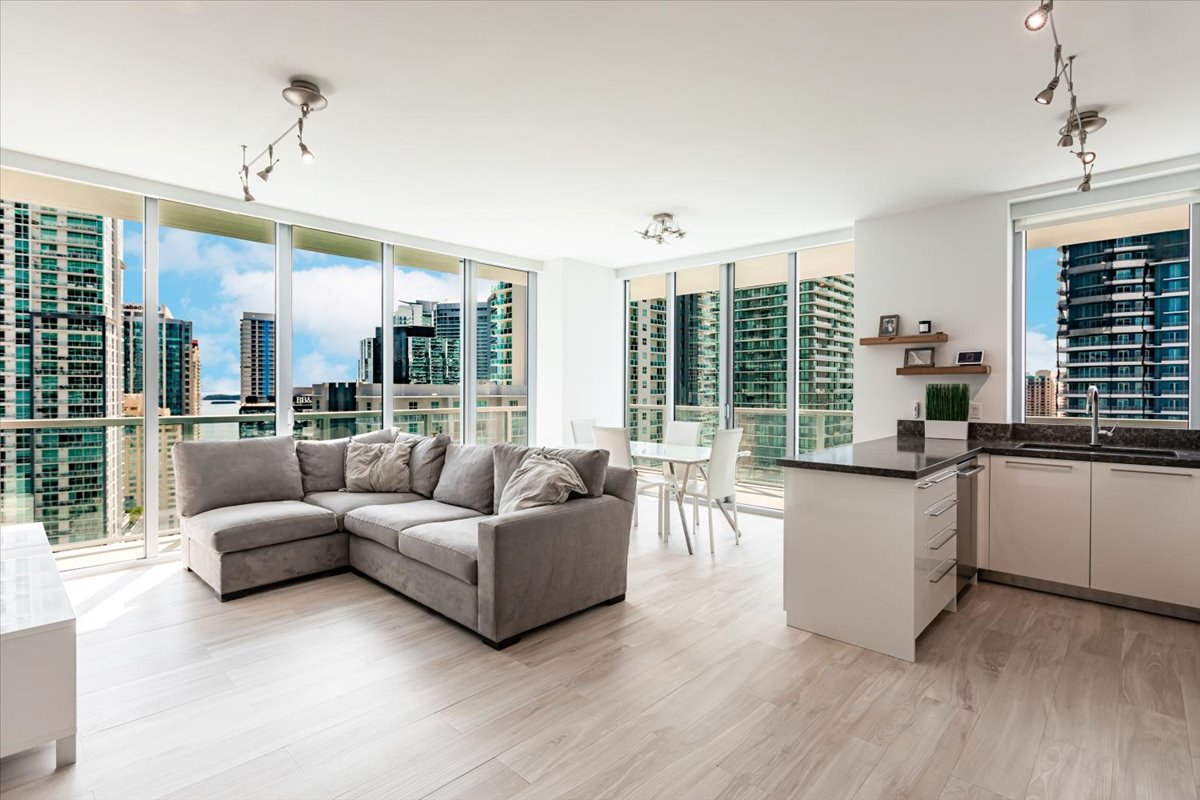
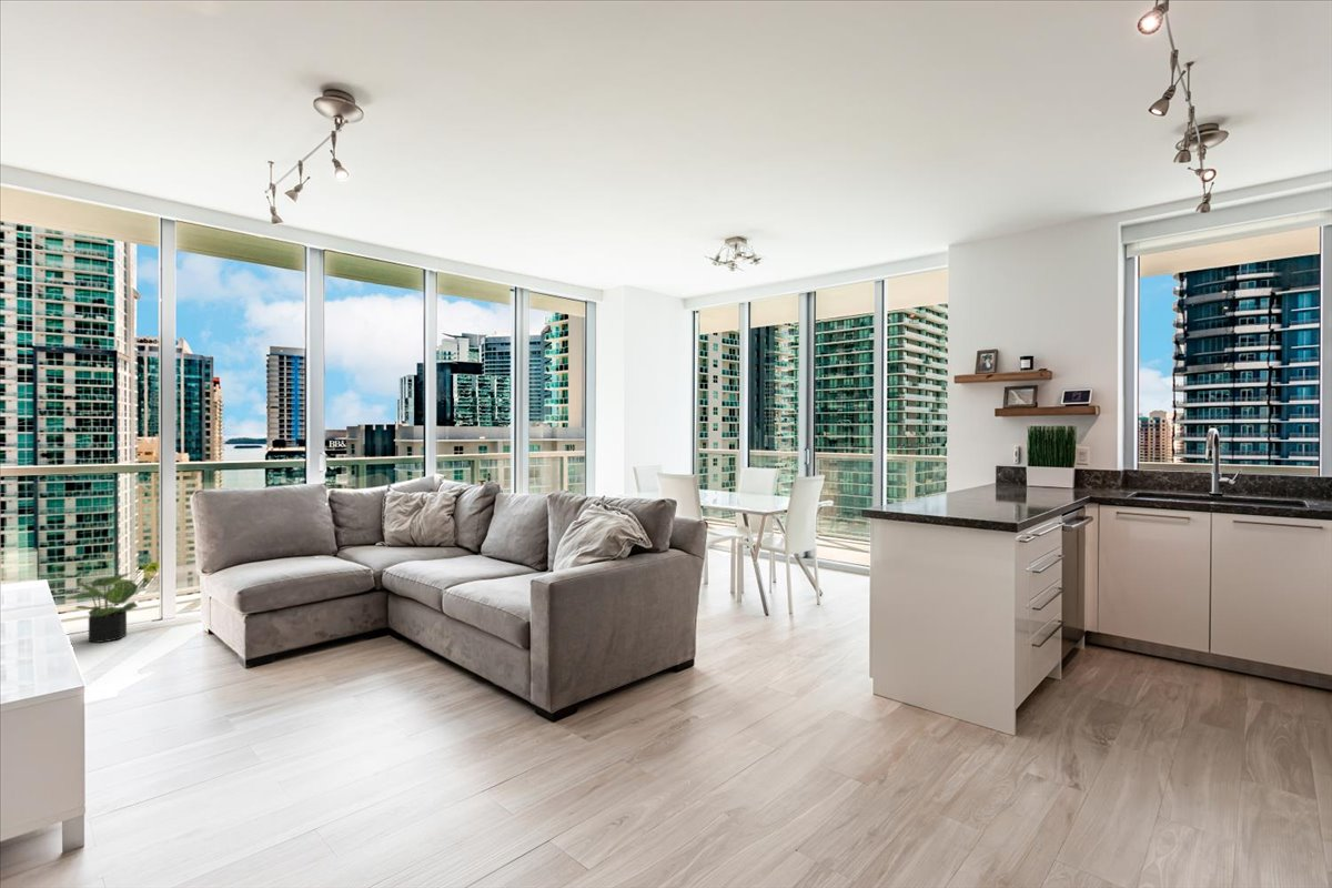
+ potted plant (105, 605)
